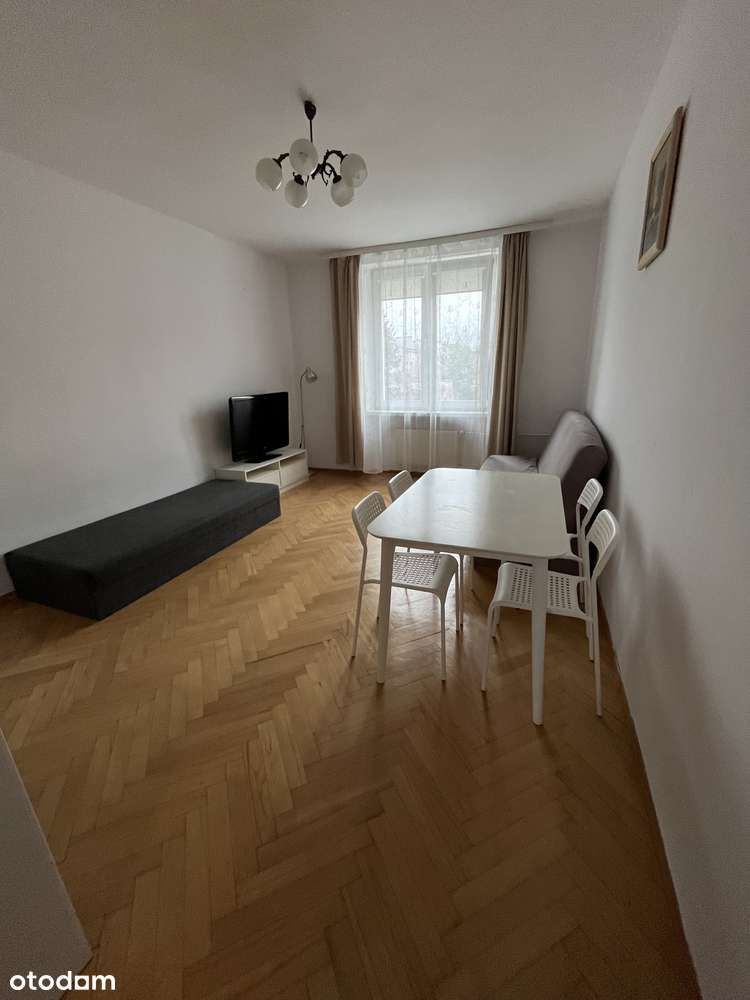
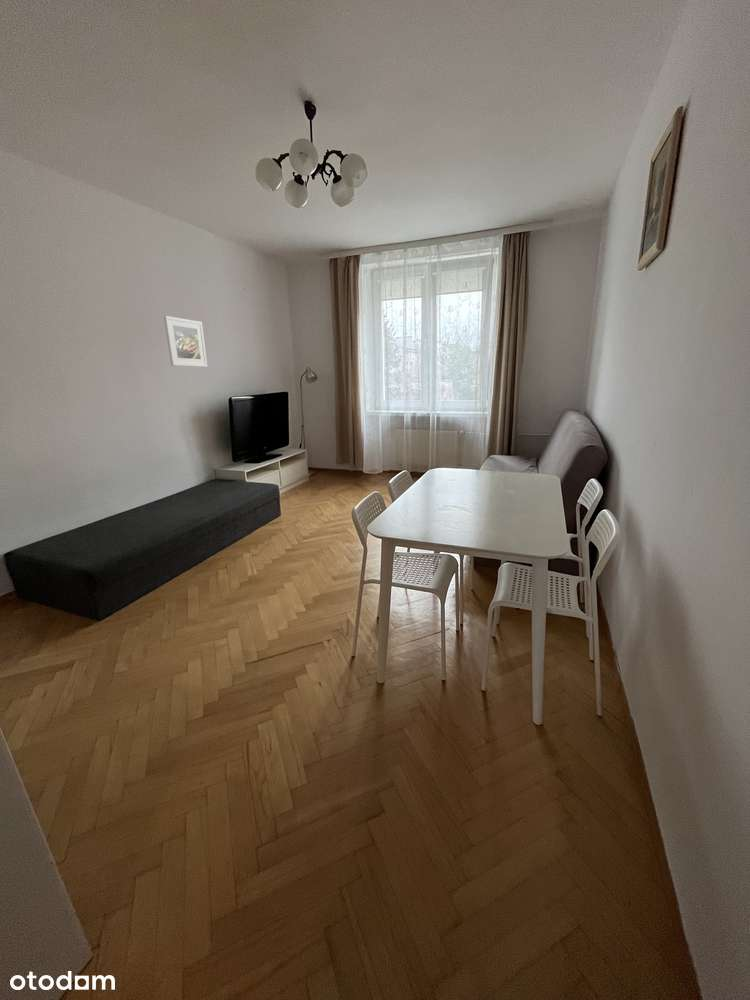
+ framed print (187, 343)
